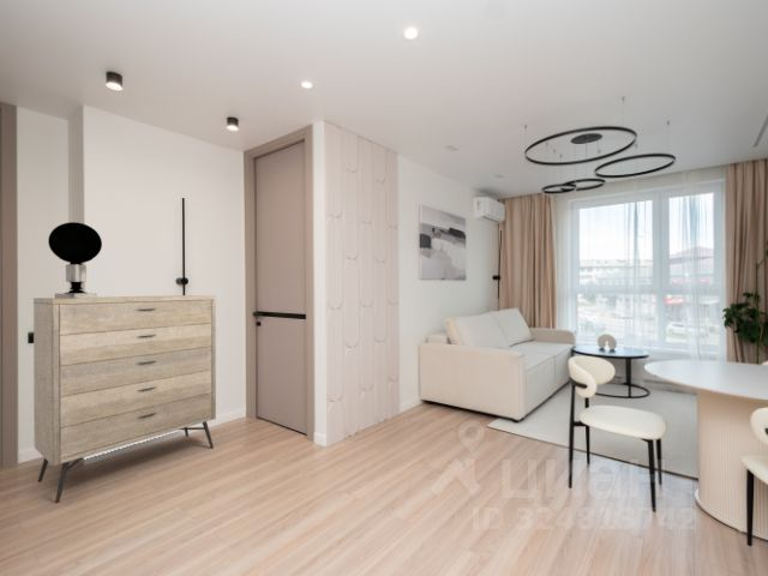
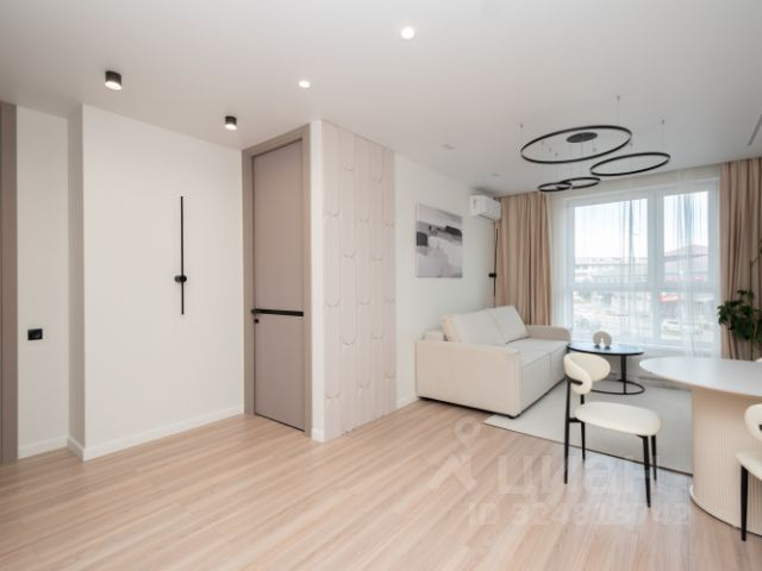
- dresser (133, 379)
- table lamp (76, 259)
